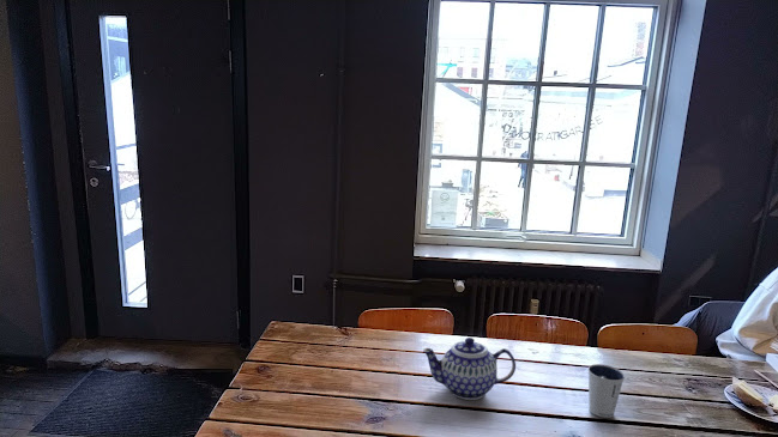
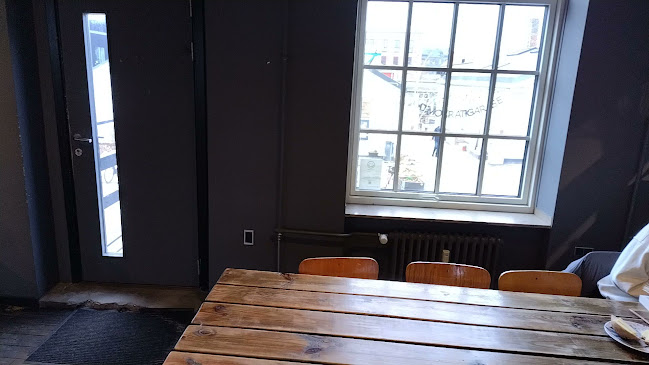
- teapot (469, 364)
- dixie cup (603, 392)
